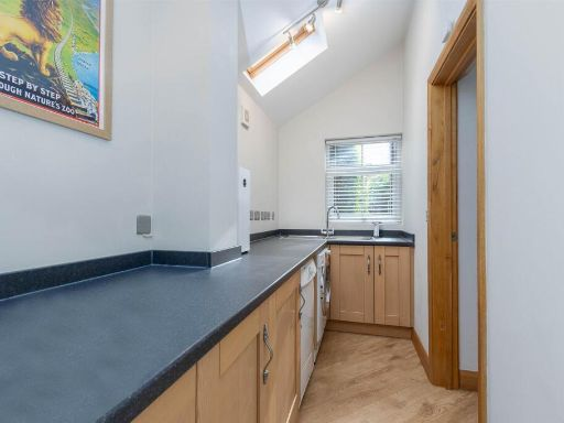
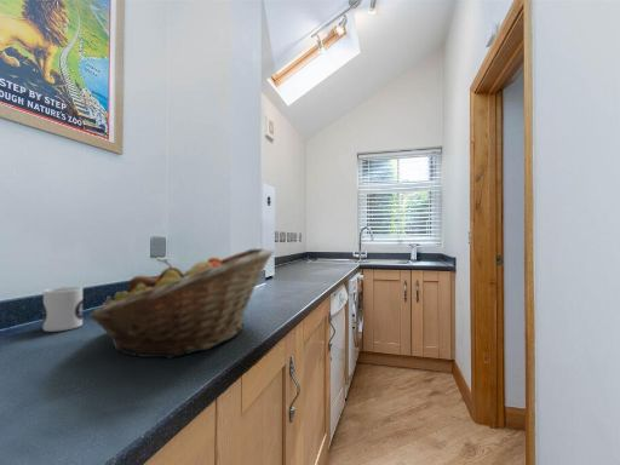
+ fruit basket (193, 291)
+ mug (64, 306)
